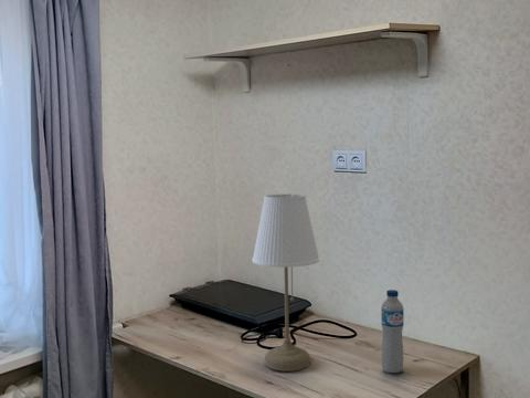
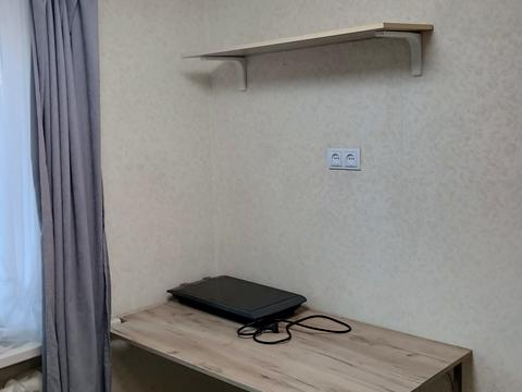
- desk lamp (286, 280)
- water bottle (392, 331)
